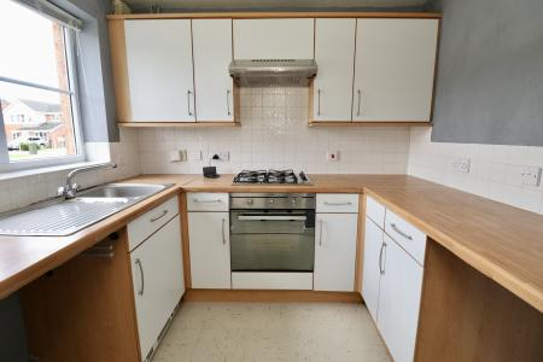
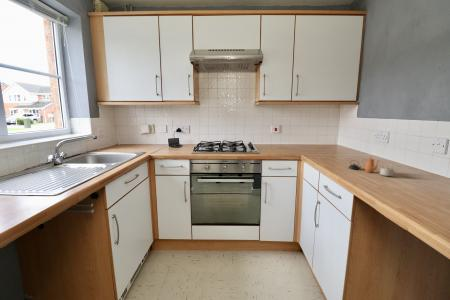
+ teapot (371, 164)
